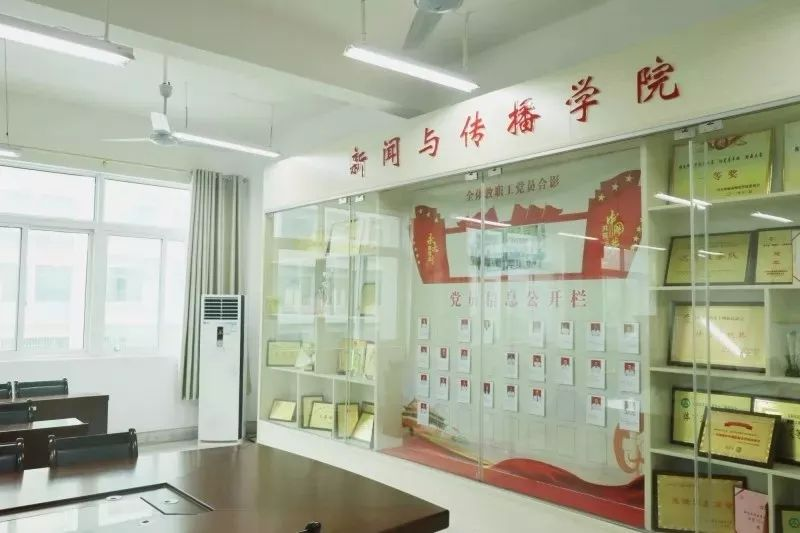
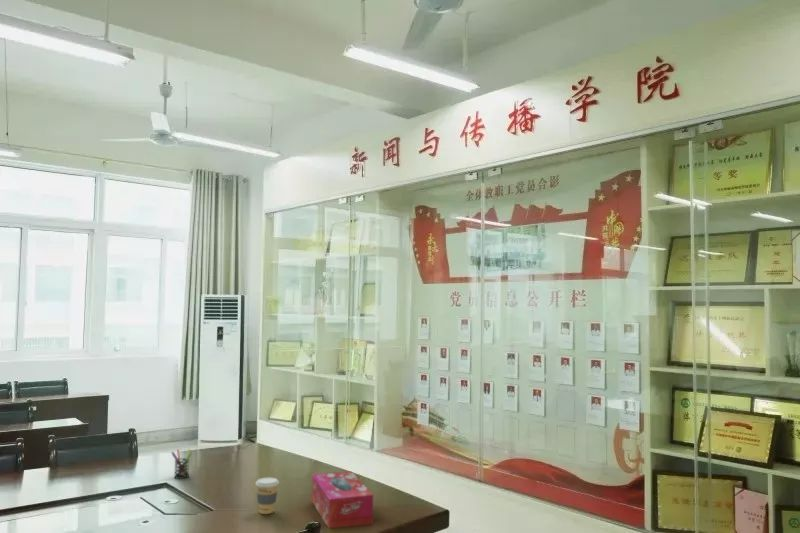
+ coffee cup (266, 495)
+ tissue box (340, 498)
+ pen holder (183, 462)
